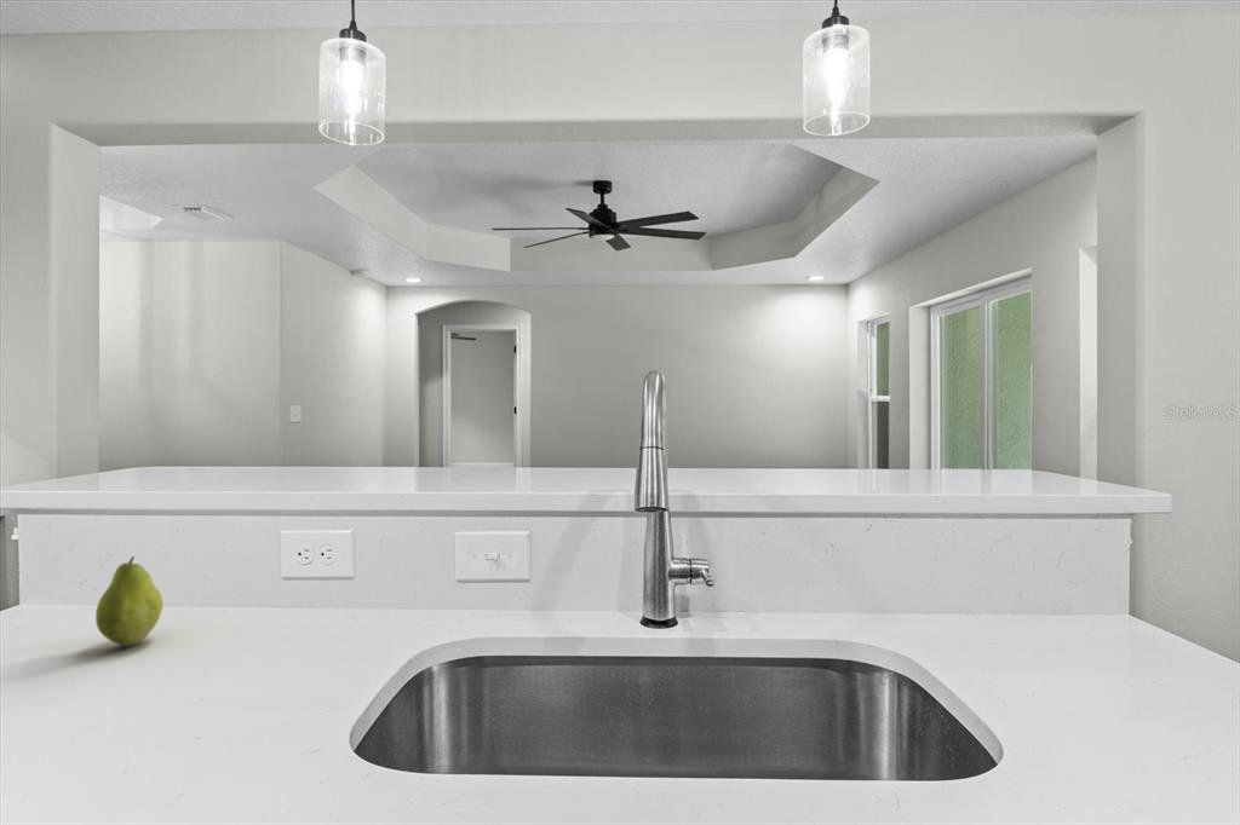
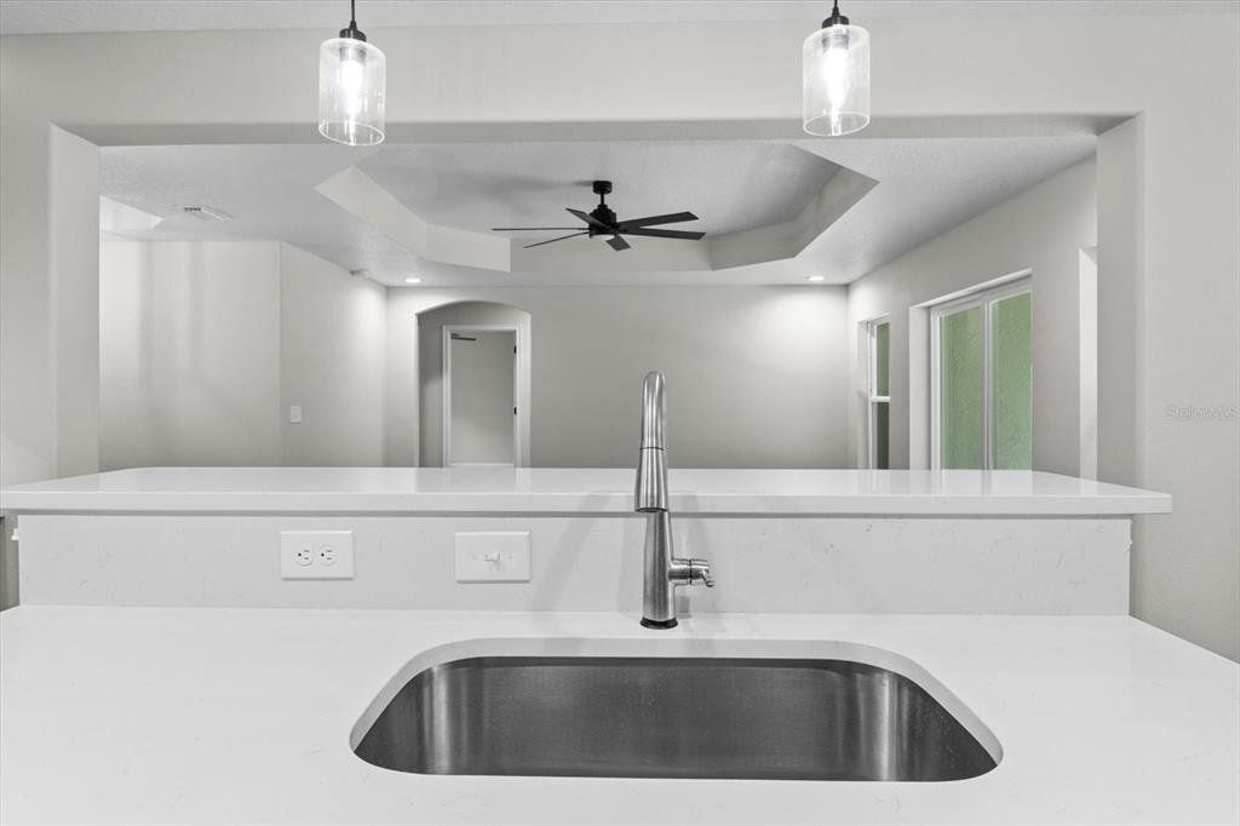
- fruit (131, 601)
